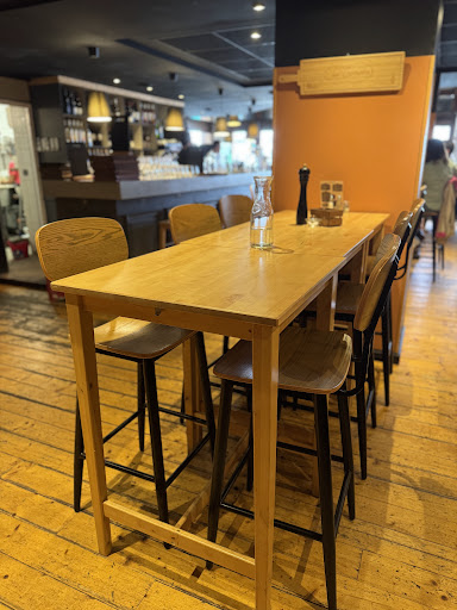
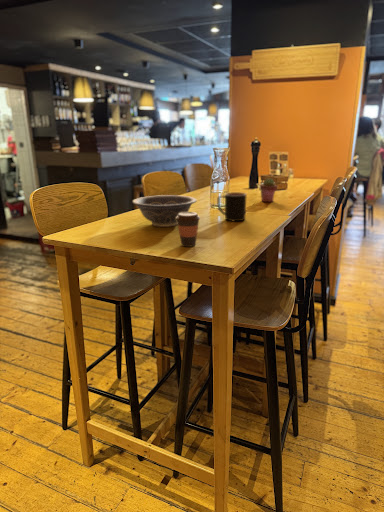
+ mug (231, 206)
+ decorative bowl (165, 212)
+ coffee cup (188, 229)
+ potted succulent (268, 189)
